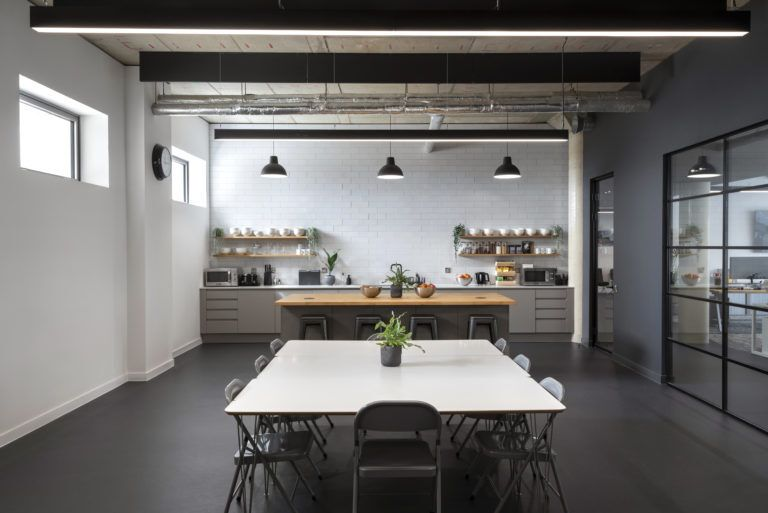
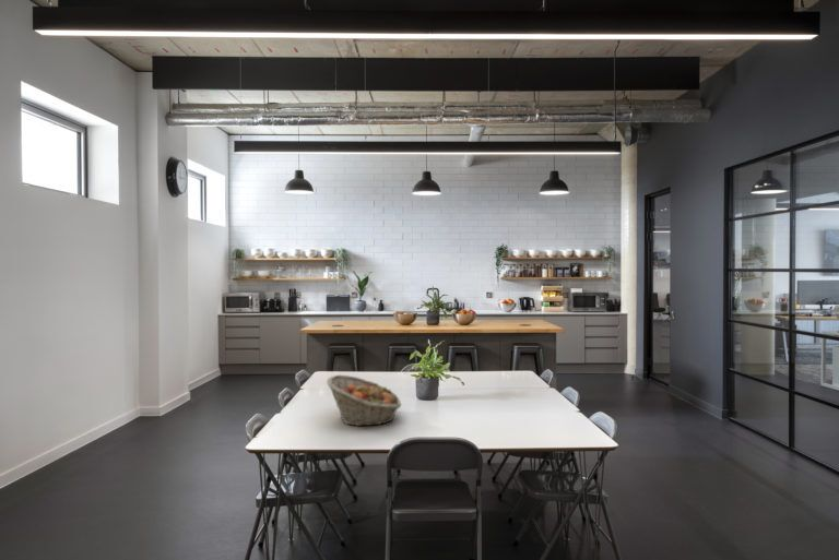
+ fruit basket (364, 397)
